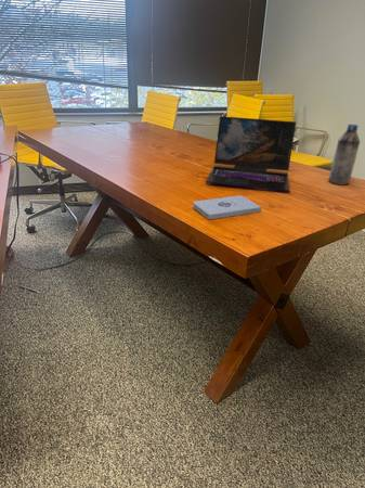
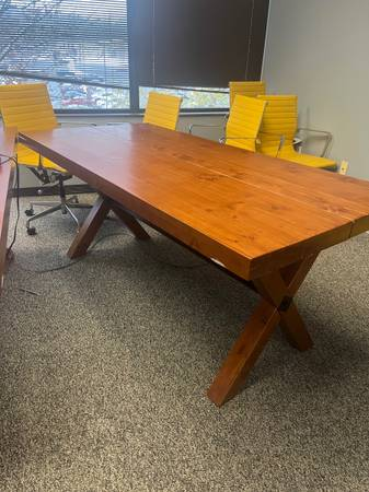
- notepad (225, 206)
- water bottle (346, 154)
- laptop (251, 152)
